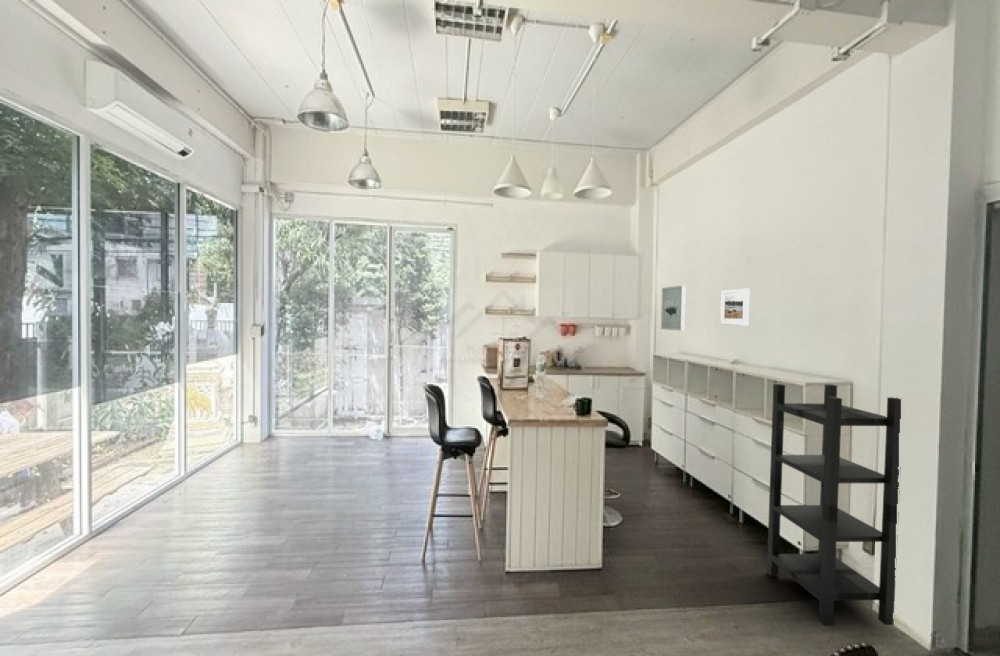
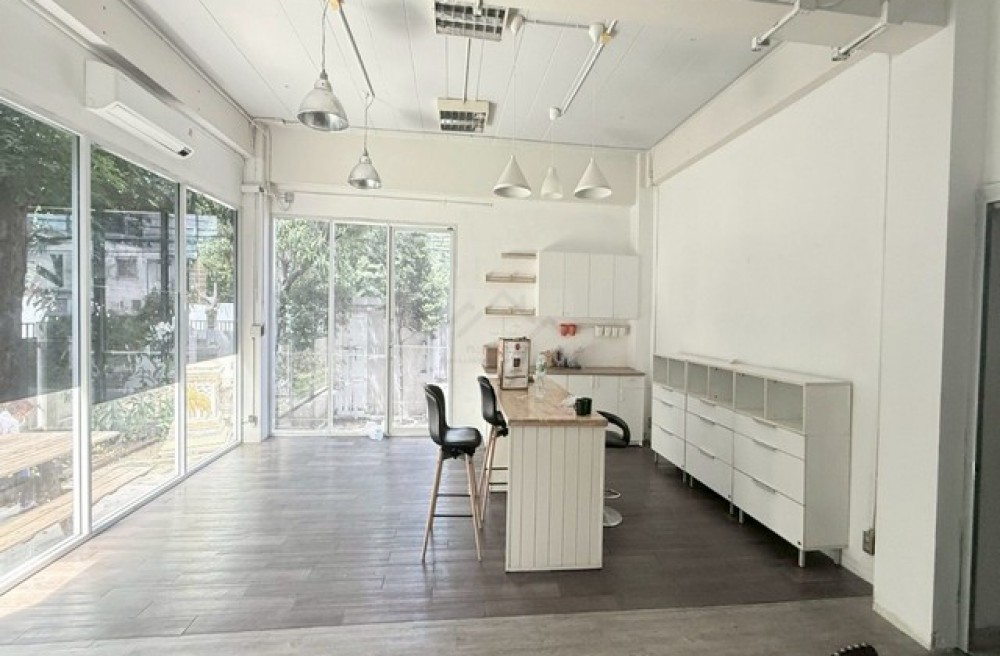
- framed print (734, 307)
- shelving unit (828, 494)
- wall art (672, 308)
